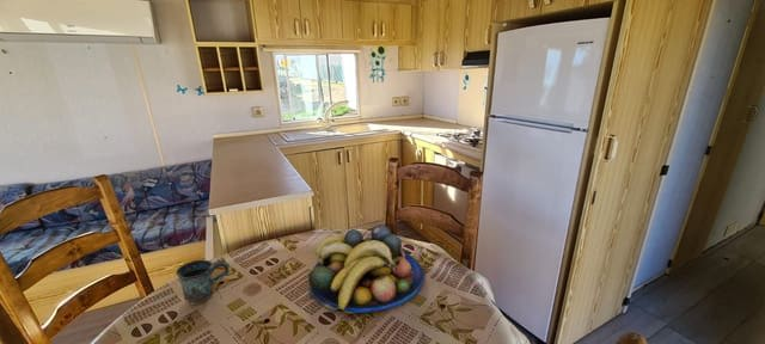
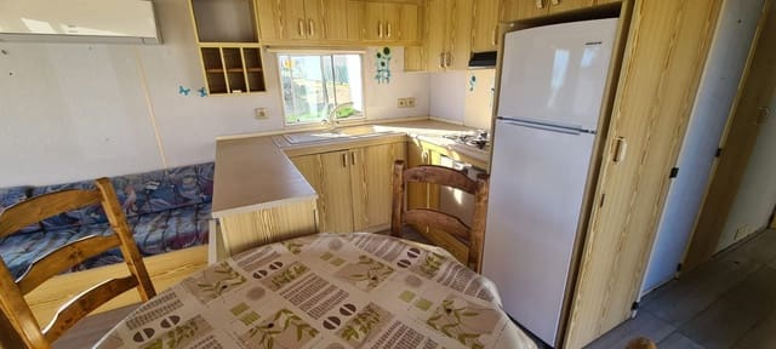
- fruit bowl (367, 257)
- mug (202, 282)
